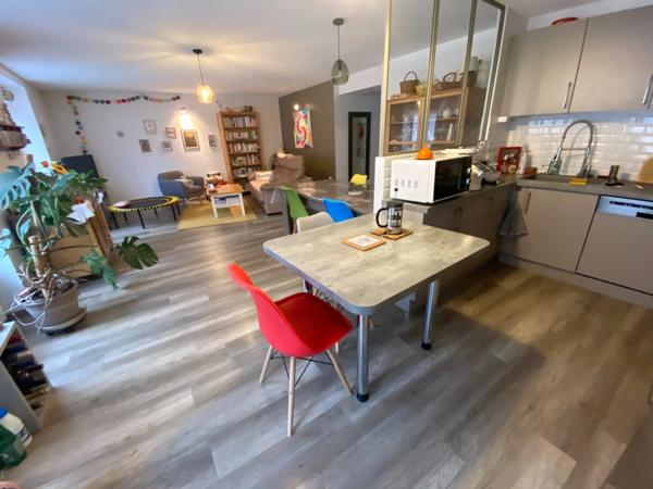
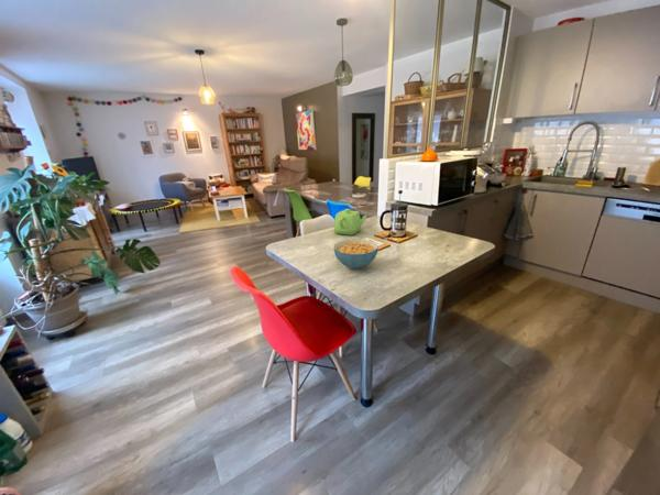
+ teapot (350, 221)
+ cereal bowl (355, 255)
